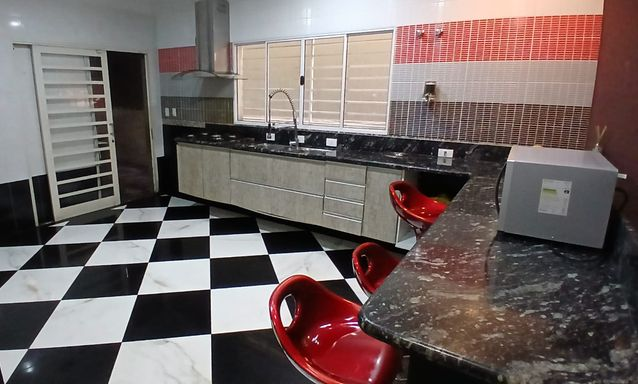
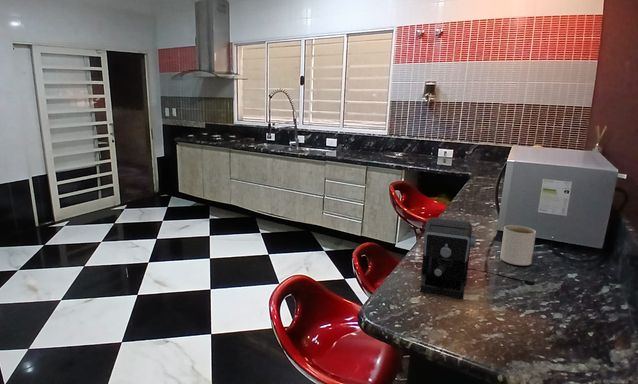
+ mug (517, 242)
+ coffee maker (480, 270)
